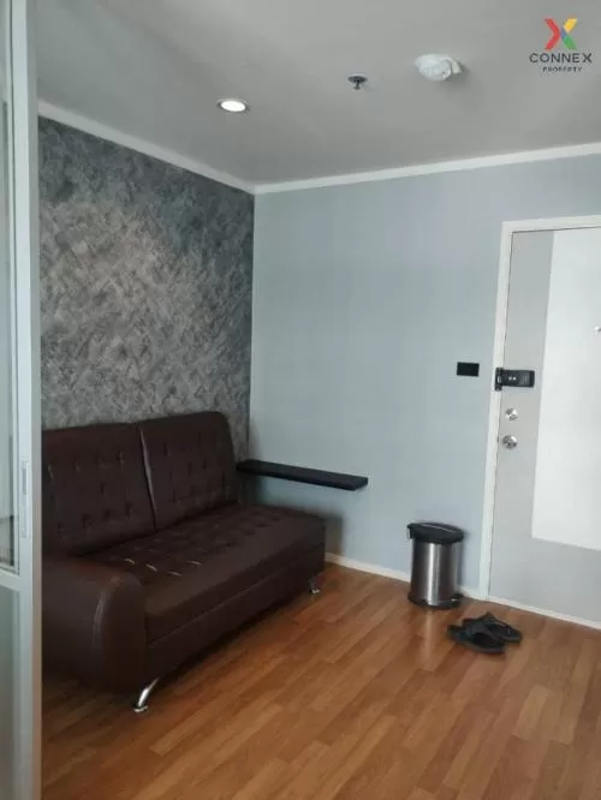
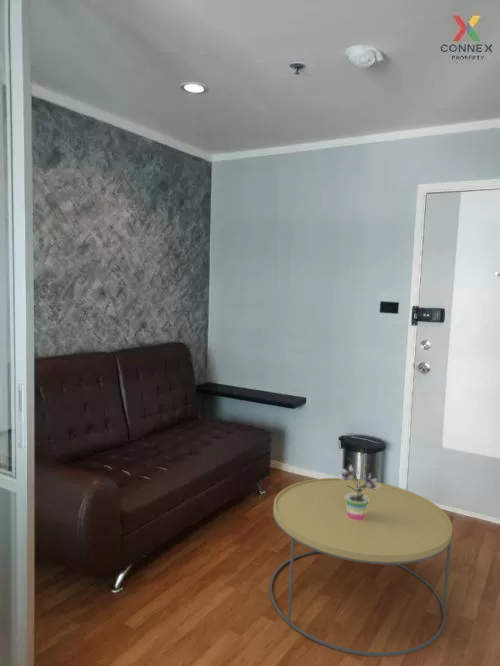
+ coffee table (357, 552)
+ potted plant (358, 483)
